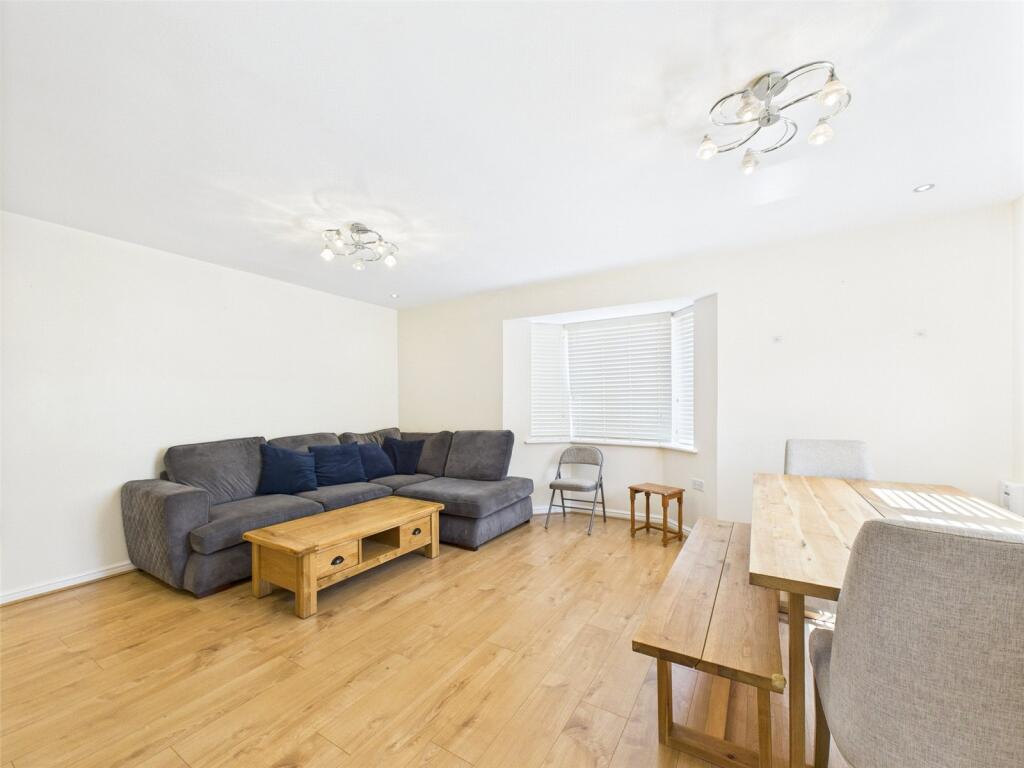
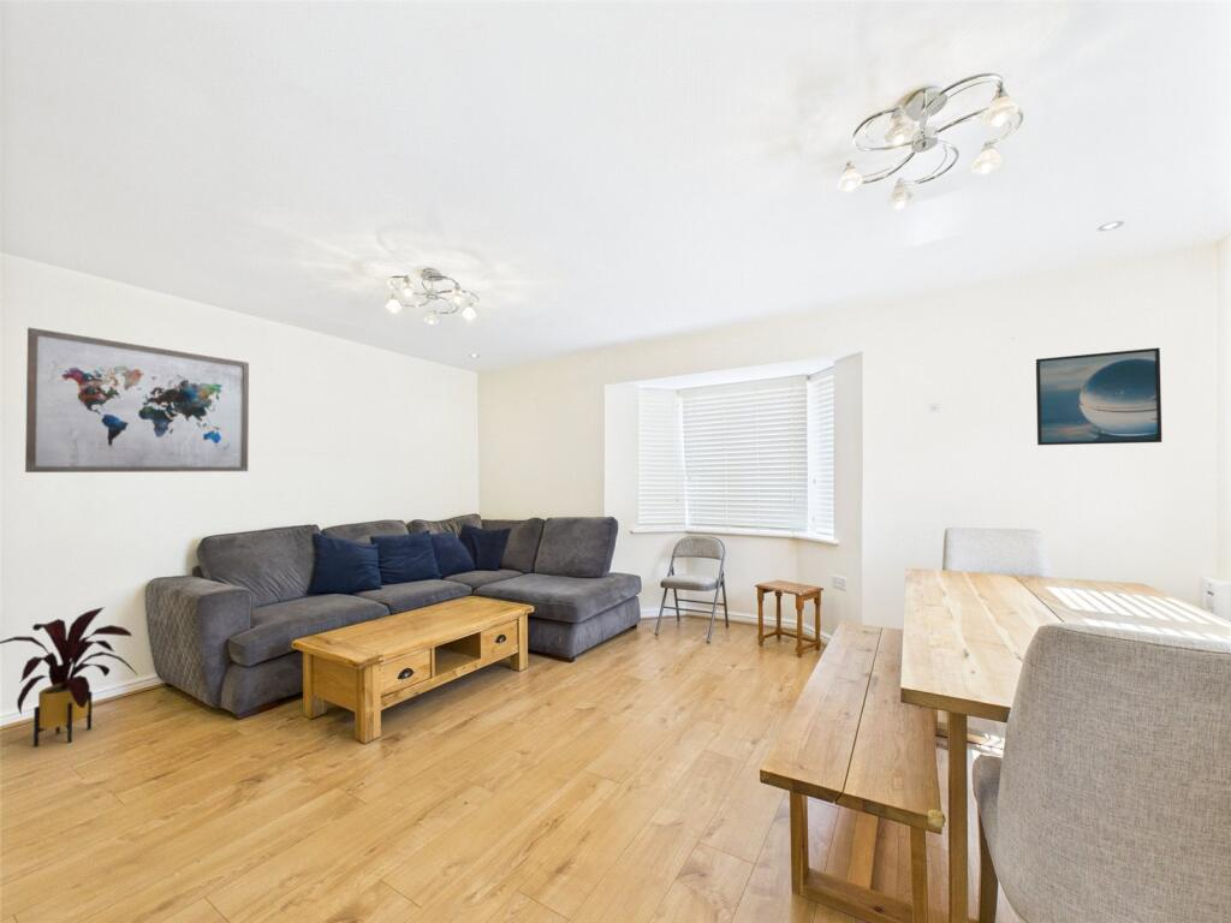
+ house plant (59, 677)
+ wall art (153, 409)
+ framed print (1095, 398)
